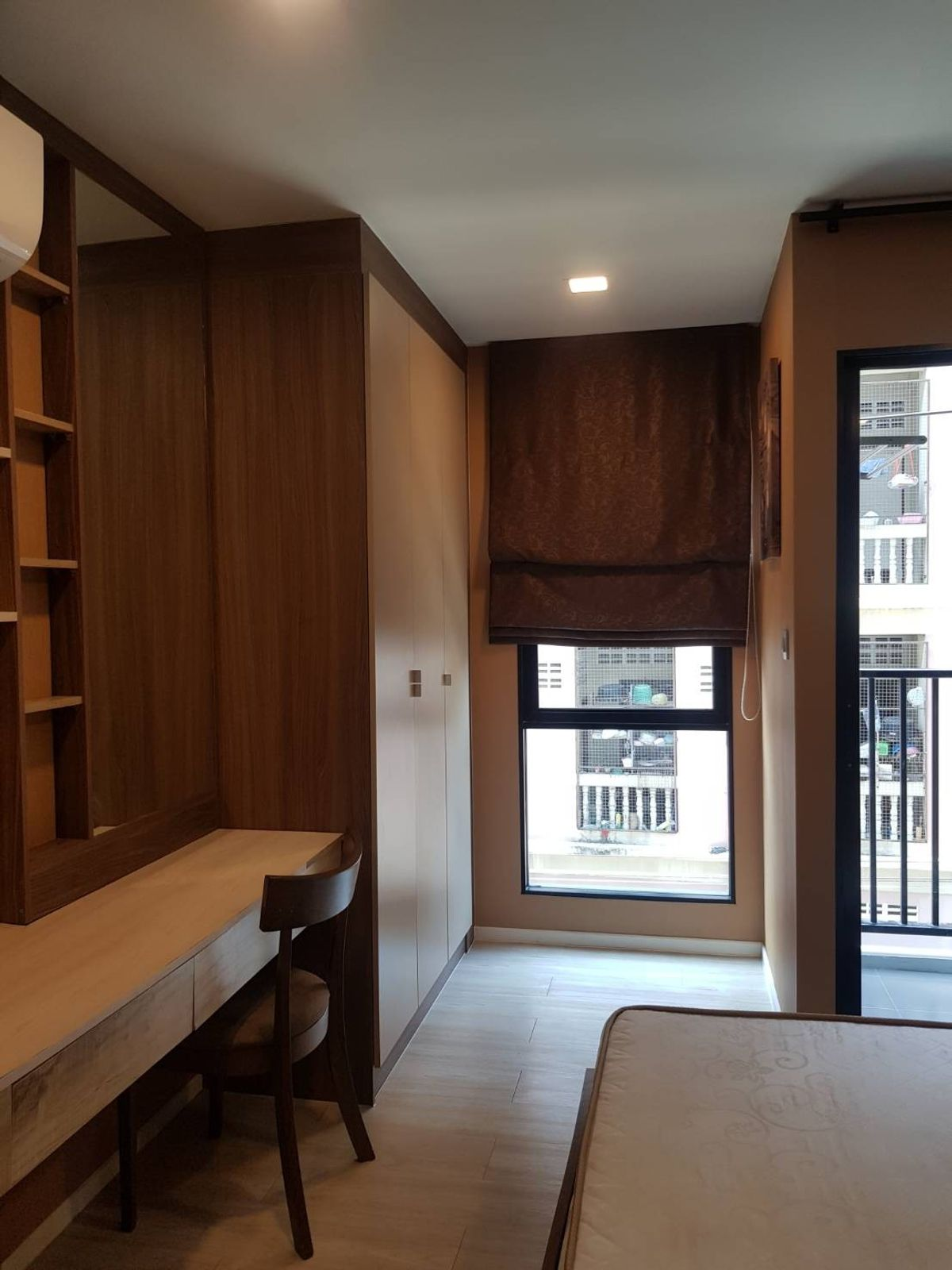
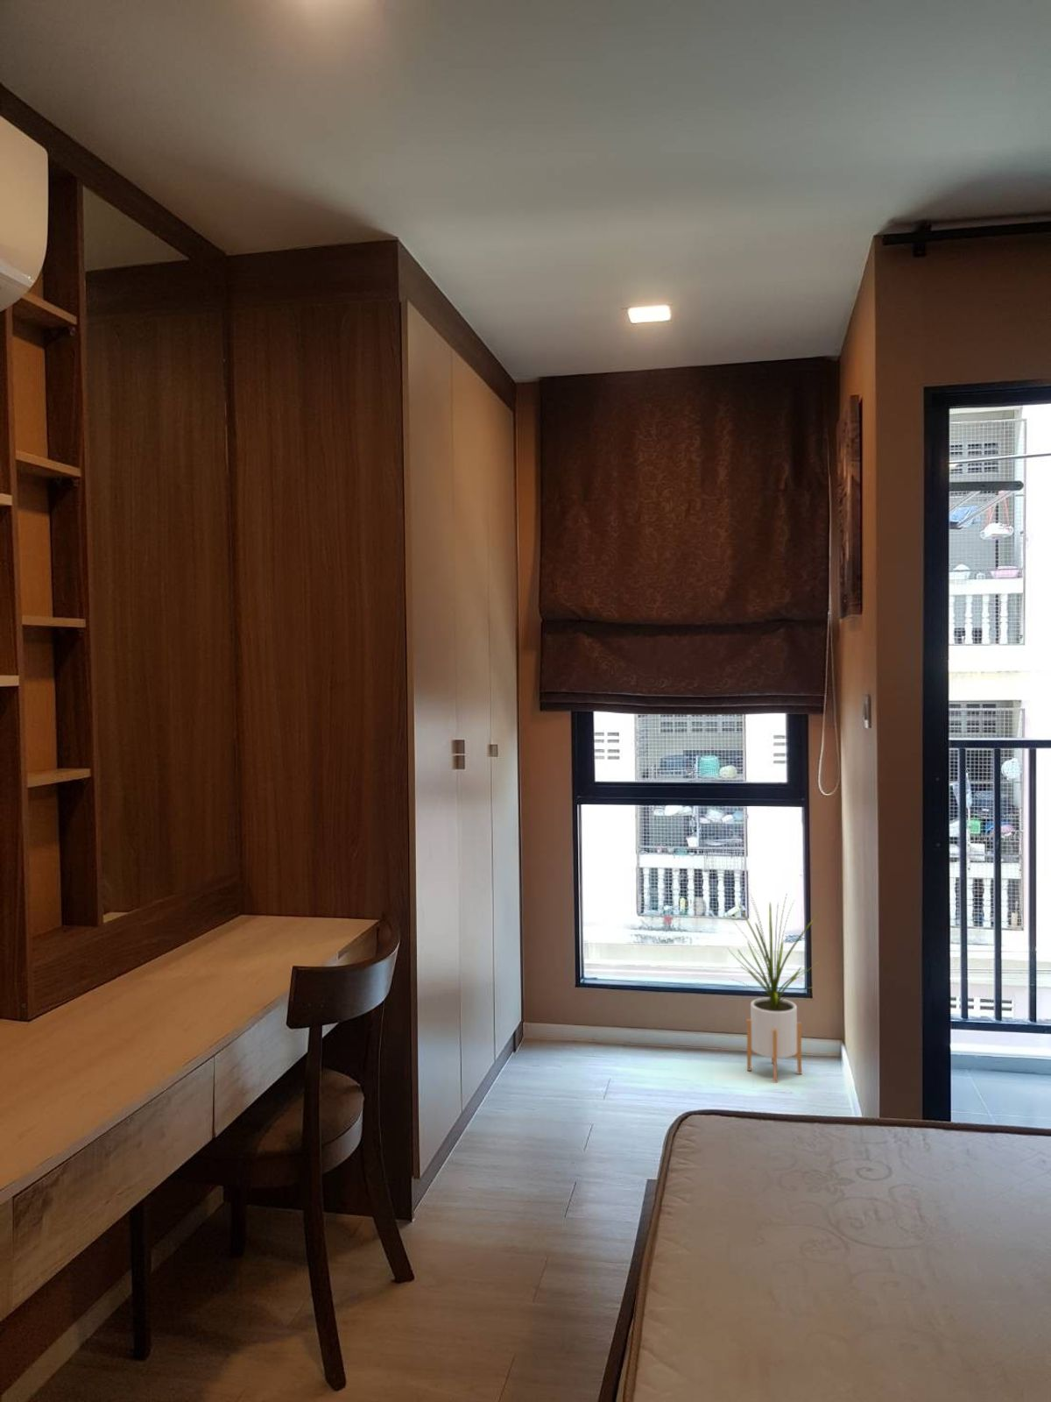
+ house plant (774, 983)
